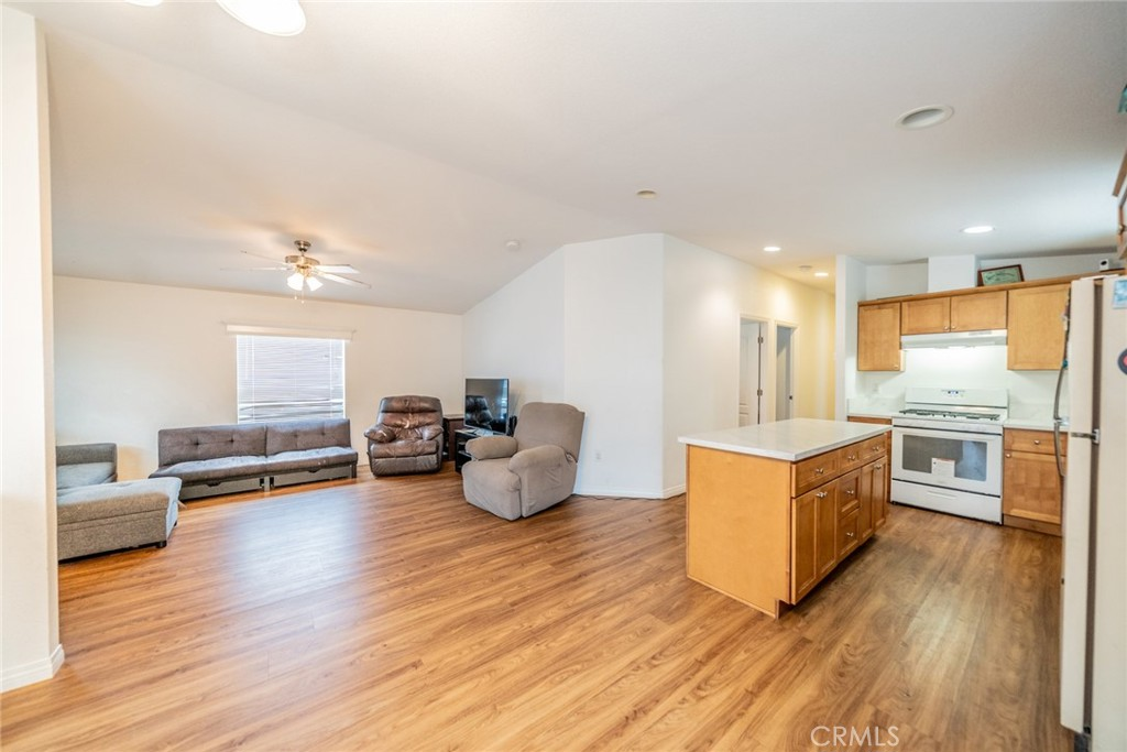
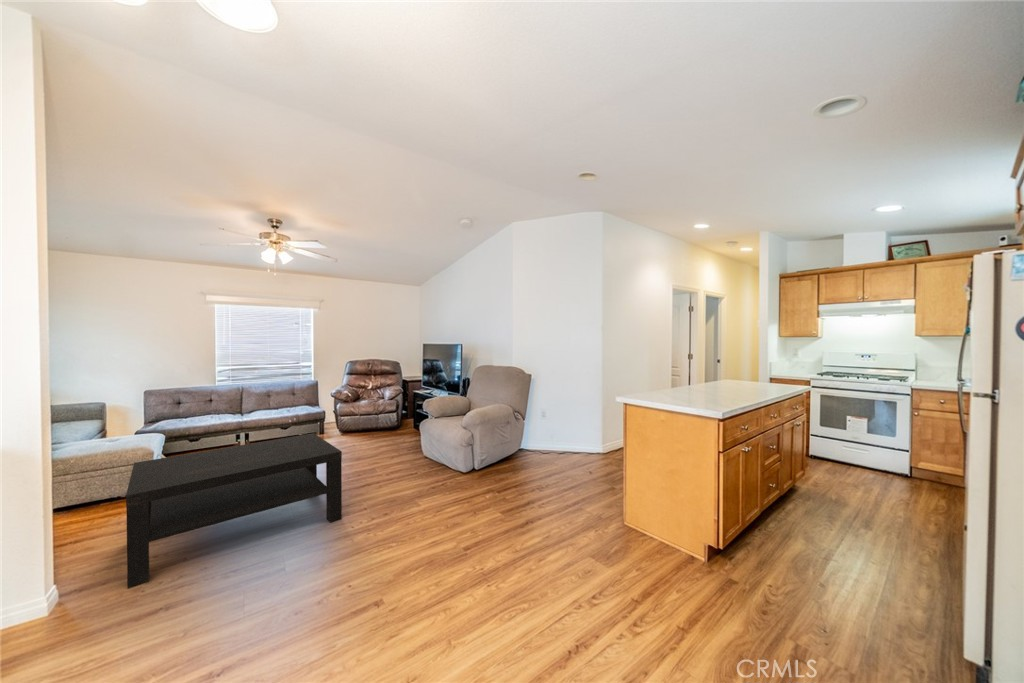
+ coffee table (243, 492)
